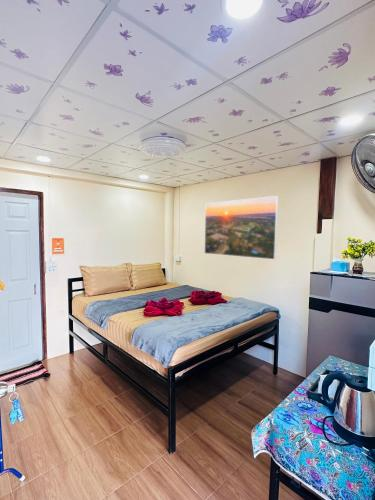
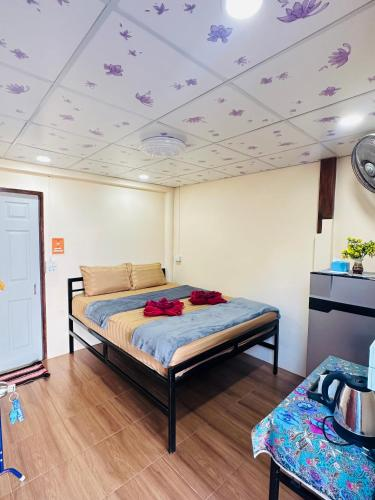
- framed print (236, 228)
